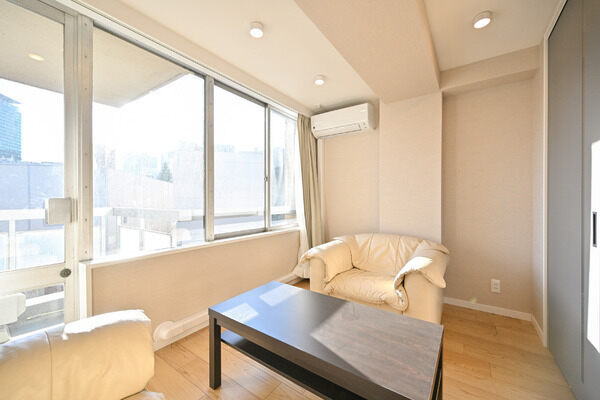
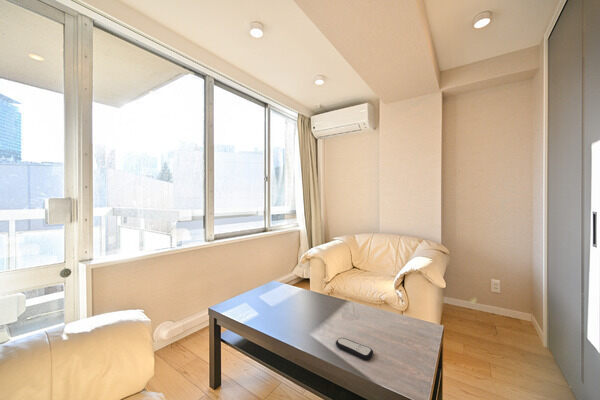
+ remote control (353, 347)
